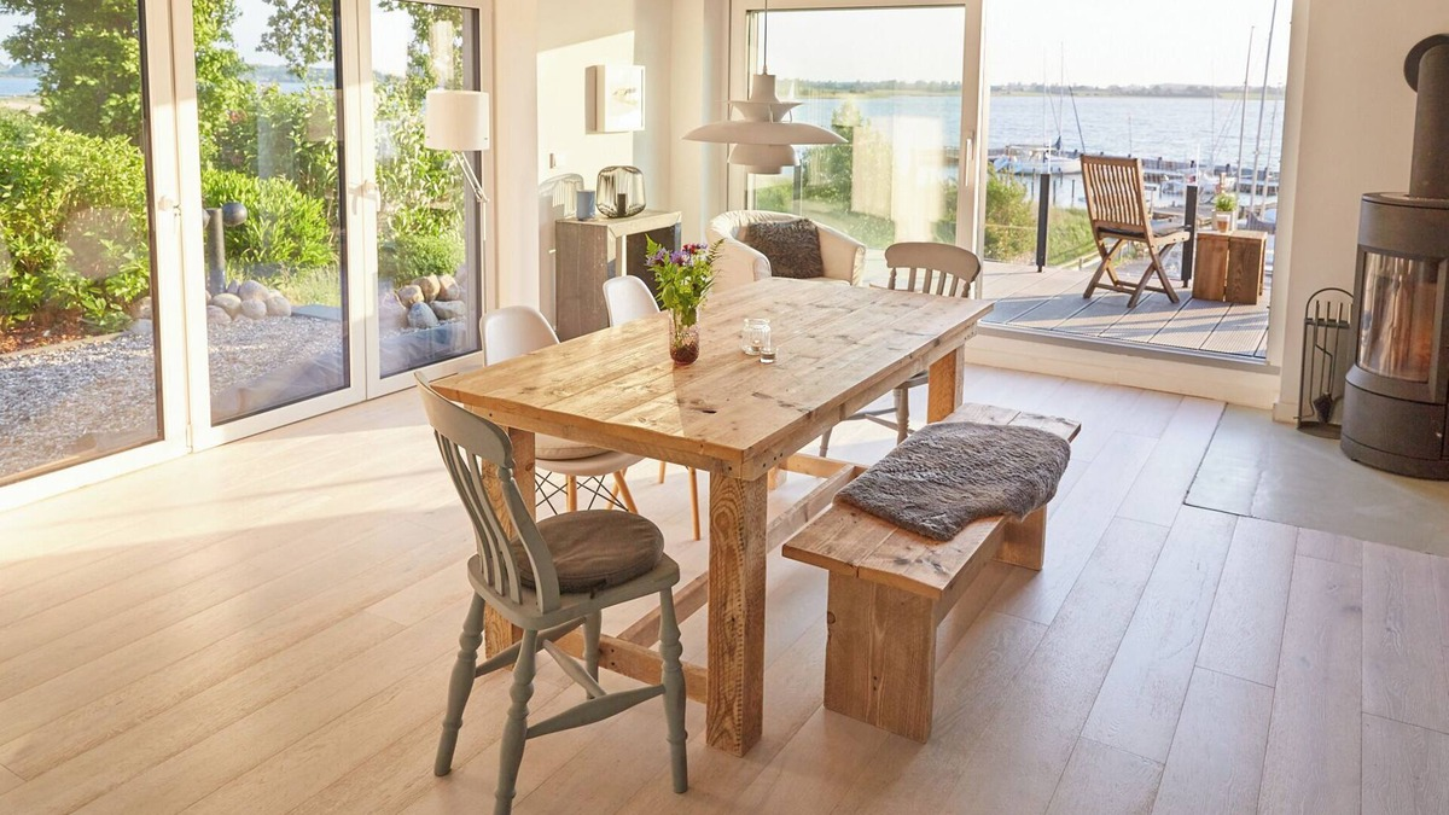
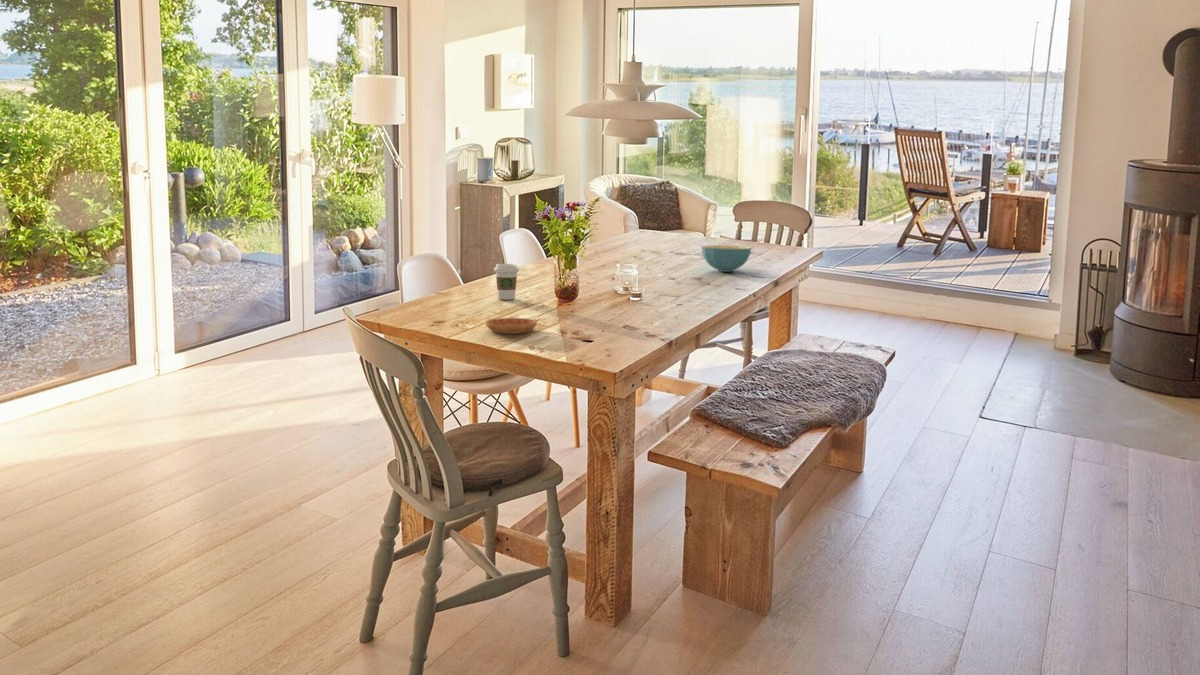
+ cereal bowl (725, 259)
+ saucer (511, 326)
+ coffee cup (506, 281)
